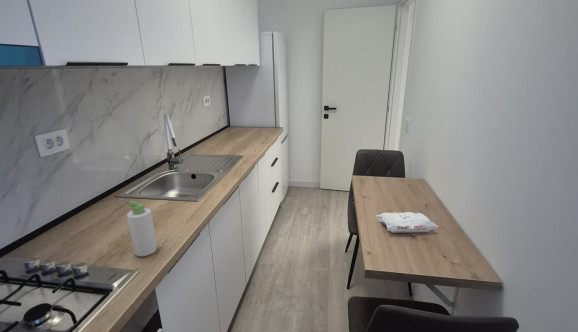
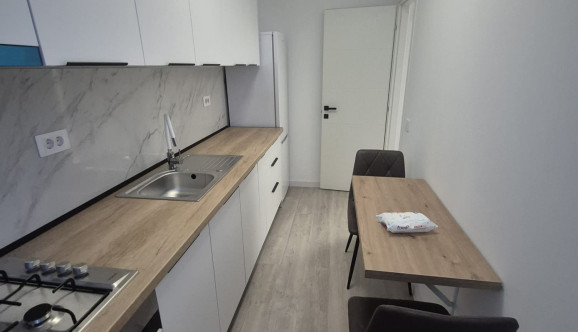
- bottle (139, 224)
